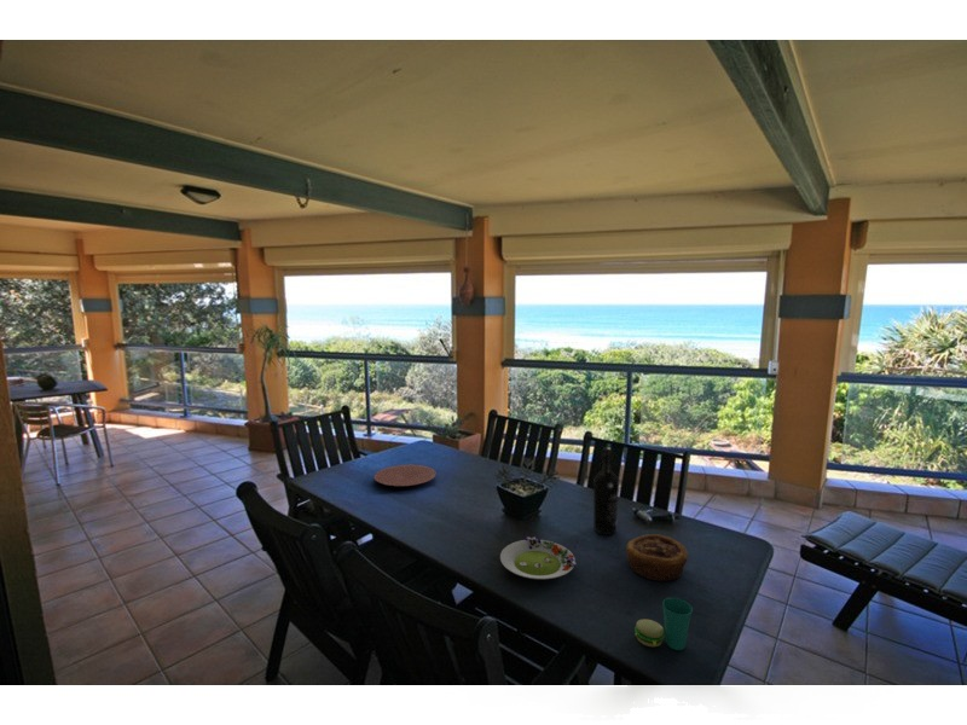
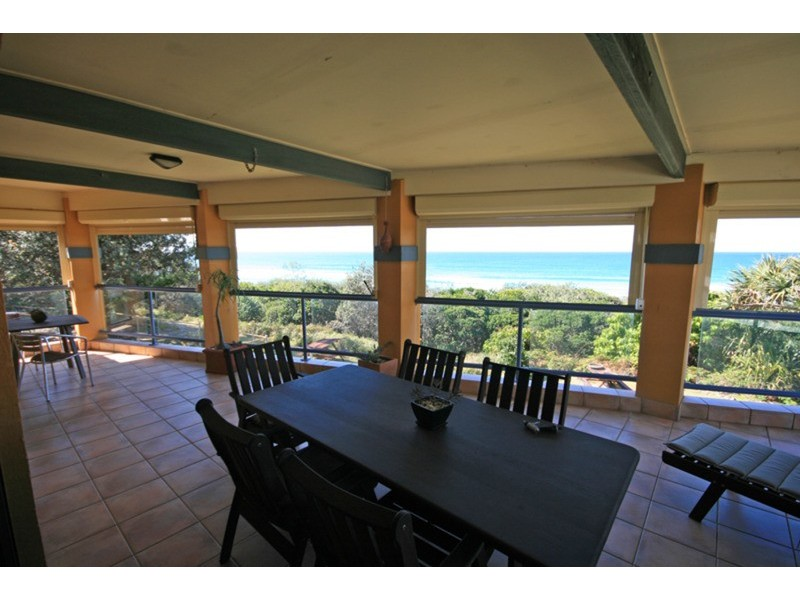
- wine bottle (606, 489)
- salad plate (537, 559)
- cup (665, 622)
- plate (405, 476)
- pastry (655, 556)
